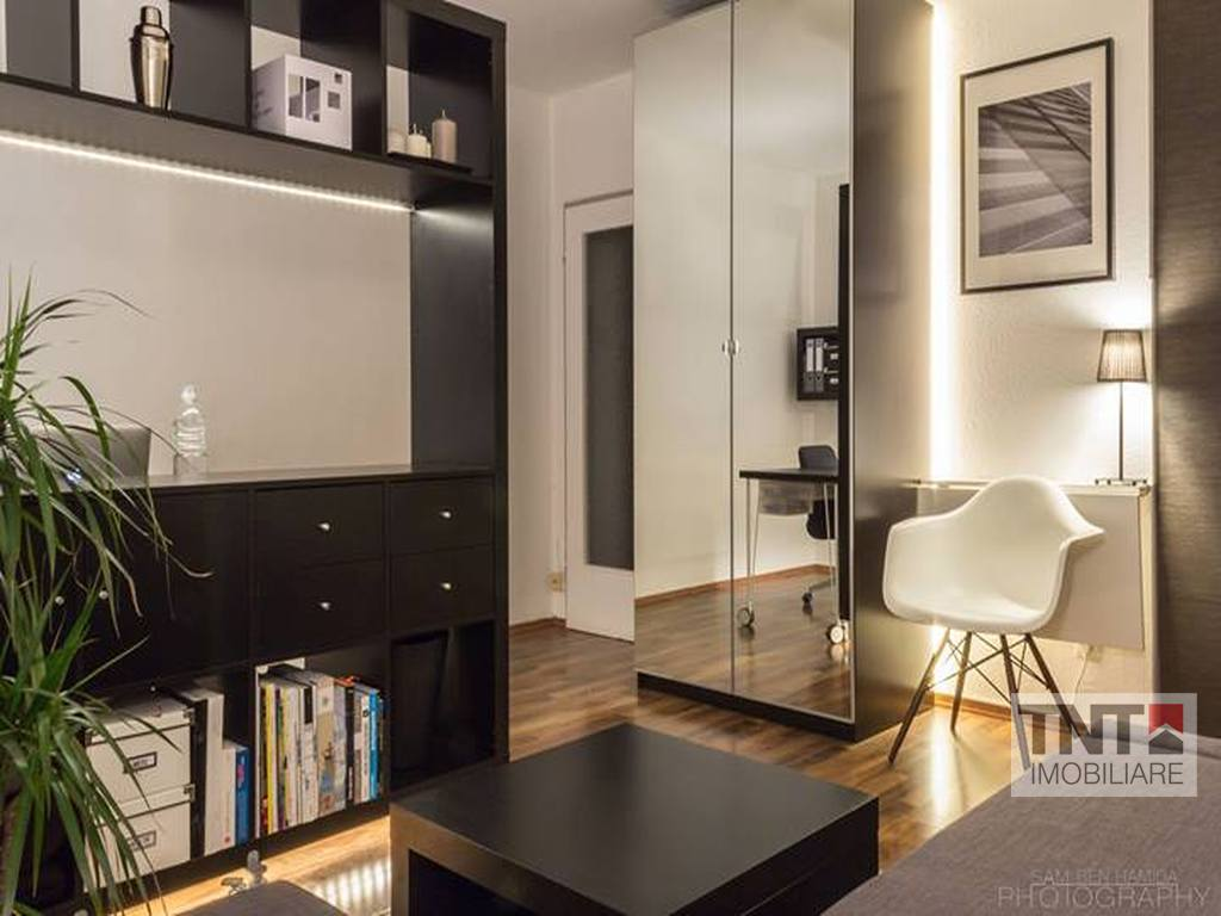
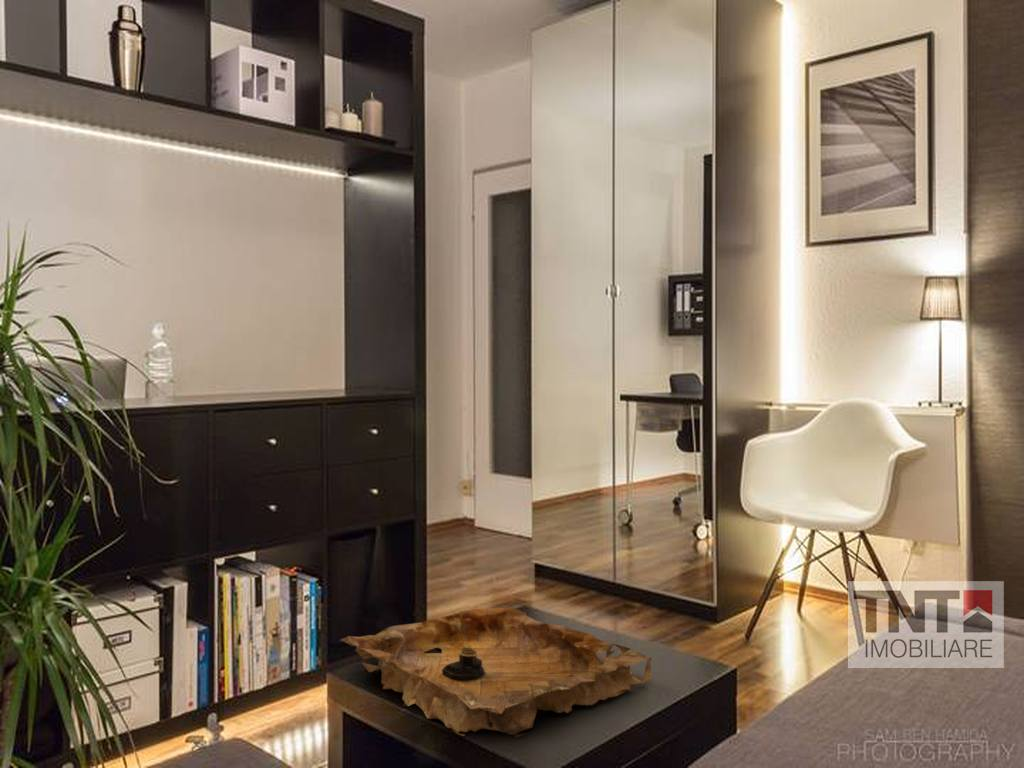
+ decorative tray (494, 659)
